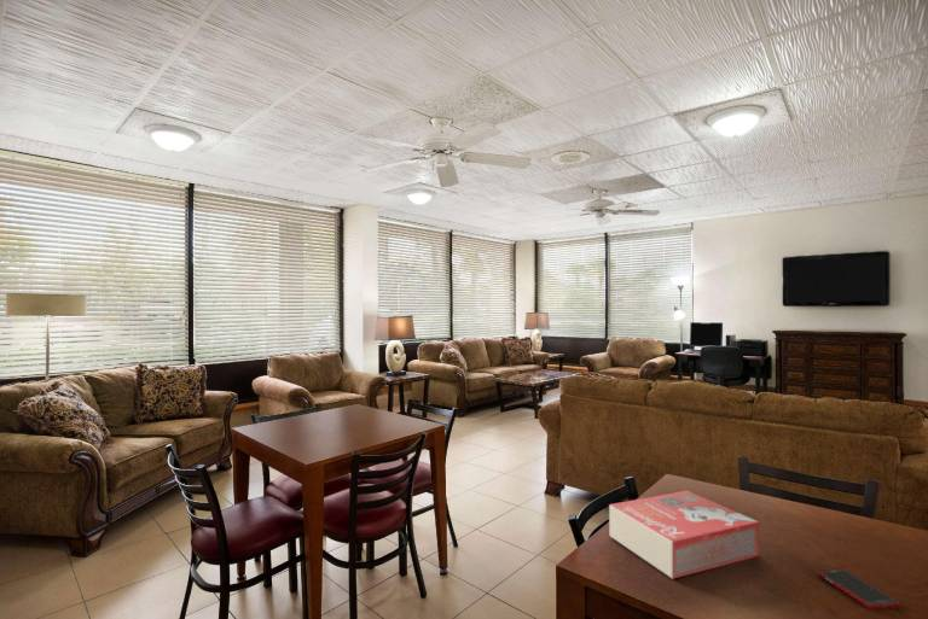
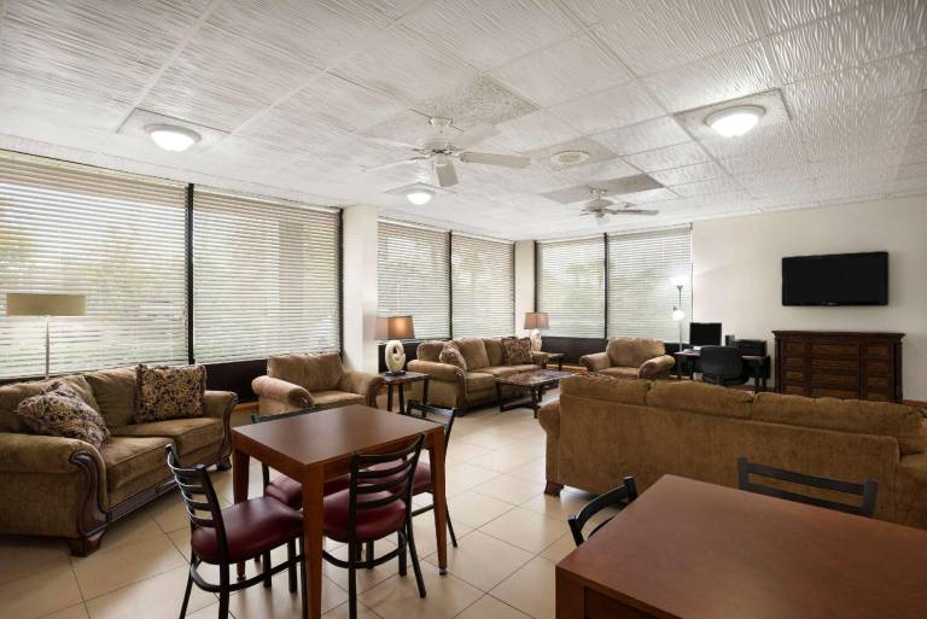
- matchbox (680, 529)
- cell phone (856, 586)
